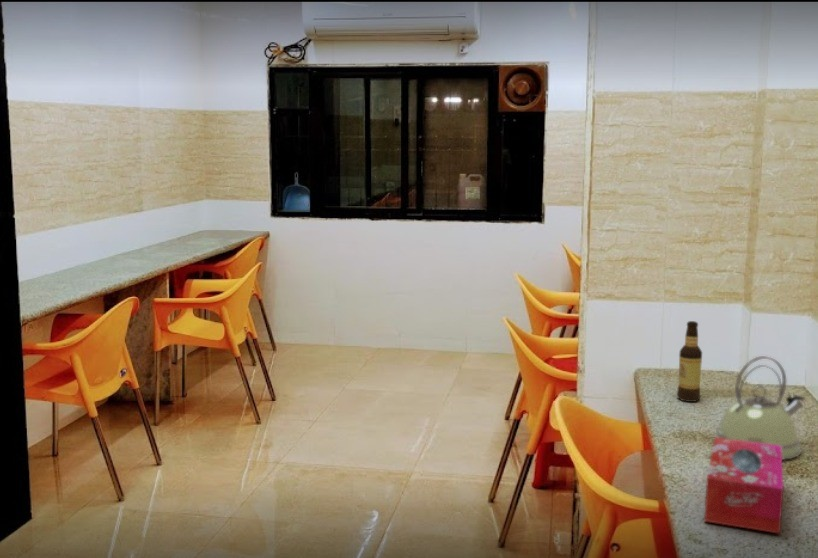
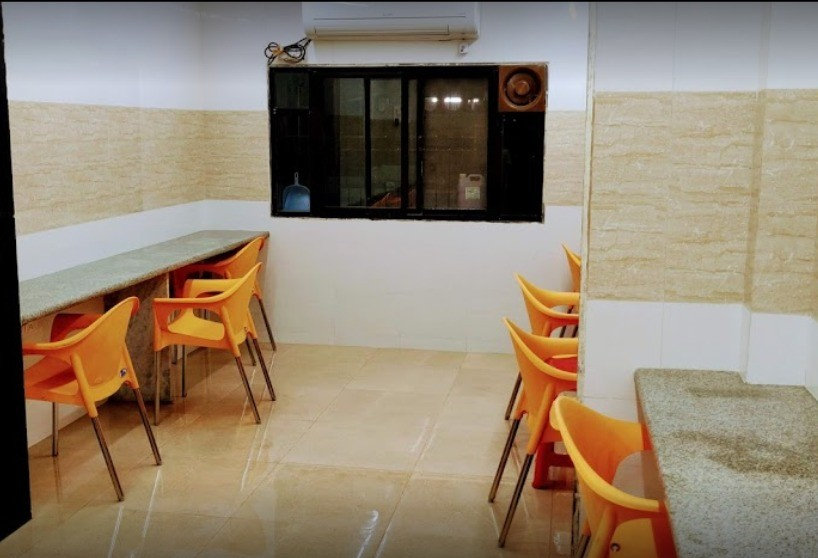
- kettle (764, 400)
- tissue box (744, 481)
- bottle (690, 360)
